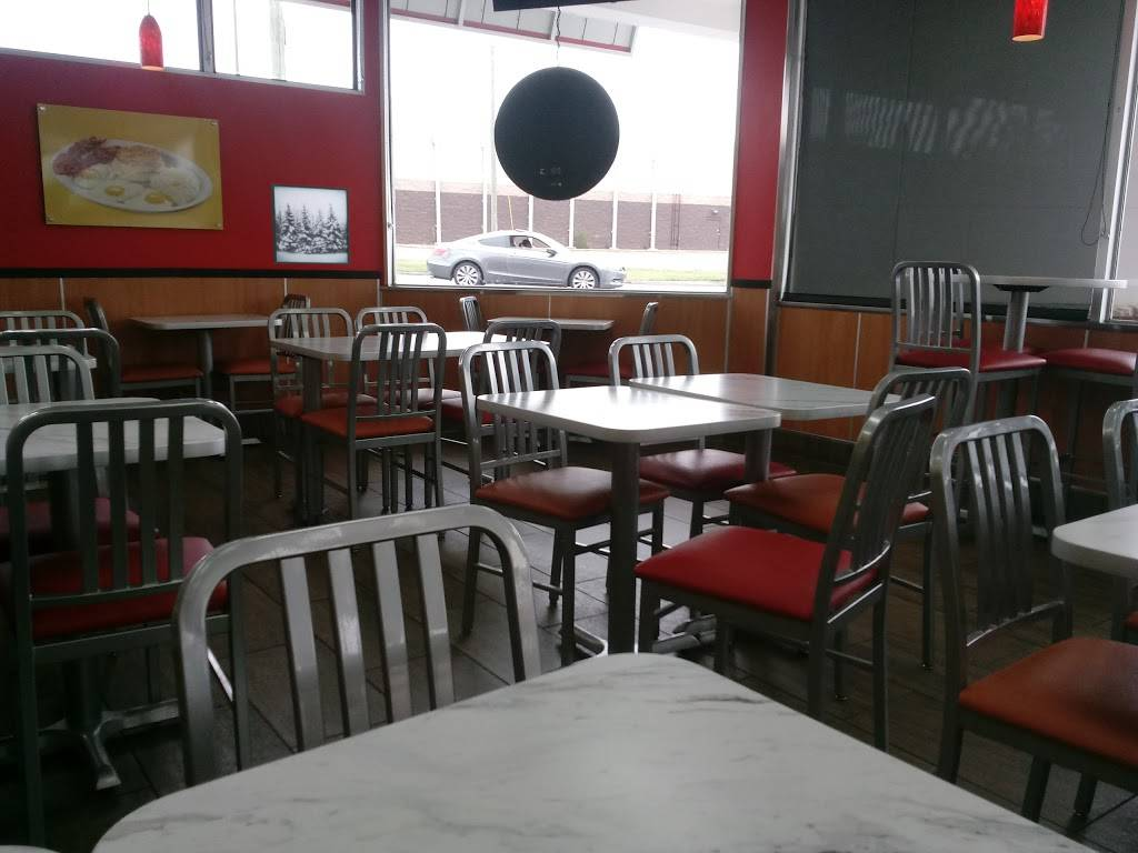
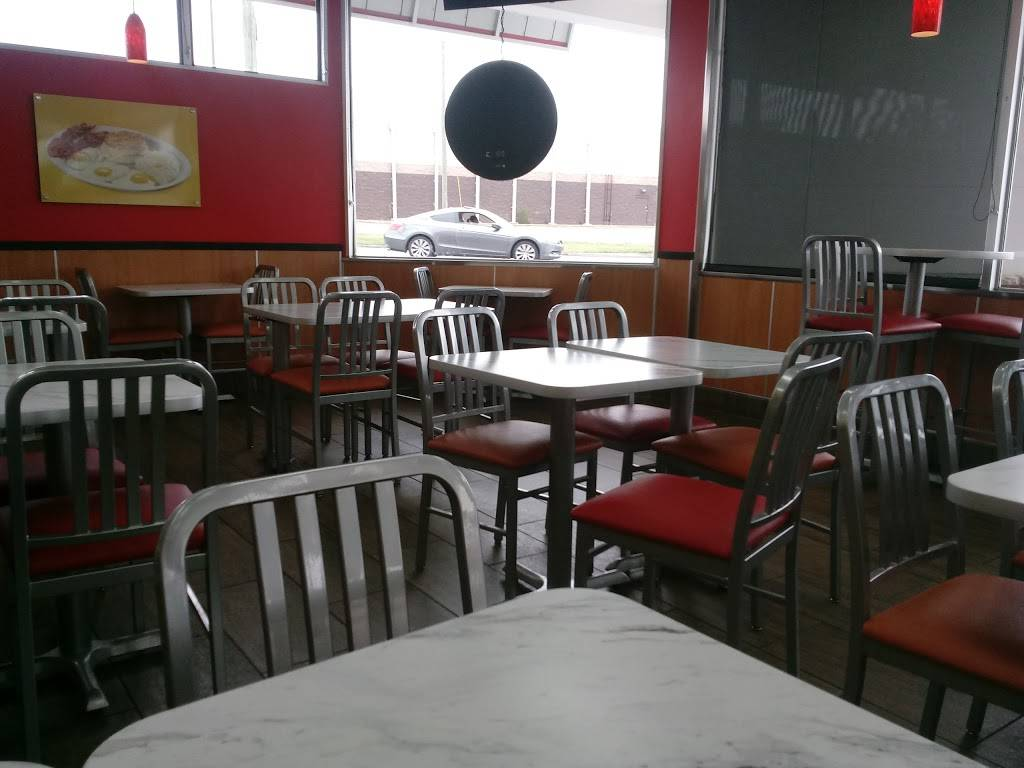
- wall art (311, 225)
